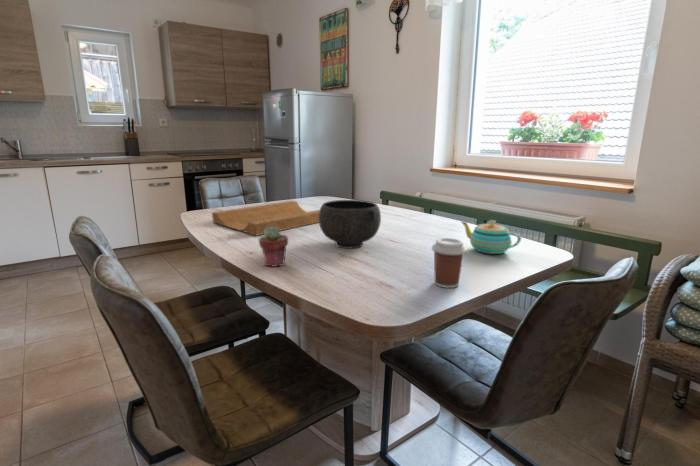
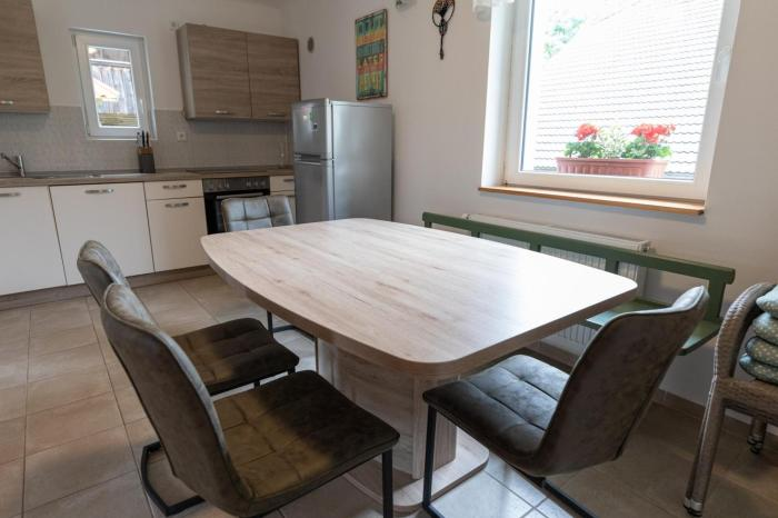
- teapot (488, 235)
- cutting board (276, 215)
- coffee cup (447, 262)
- potted succulent (273, 245)
- bowl (349, 224)
